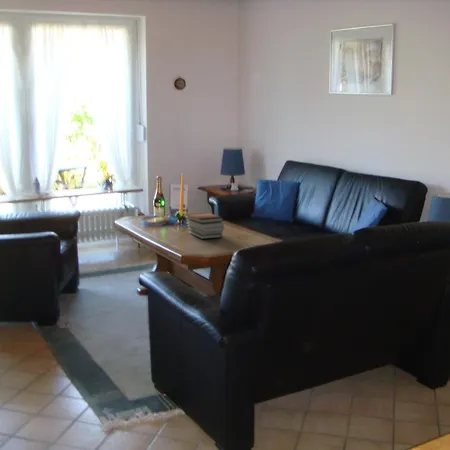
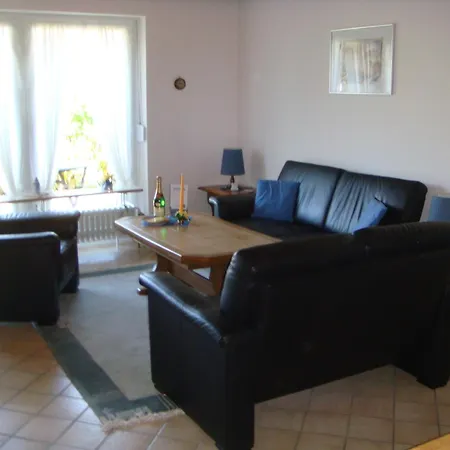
- book stack (204, 225)
